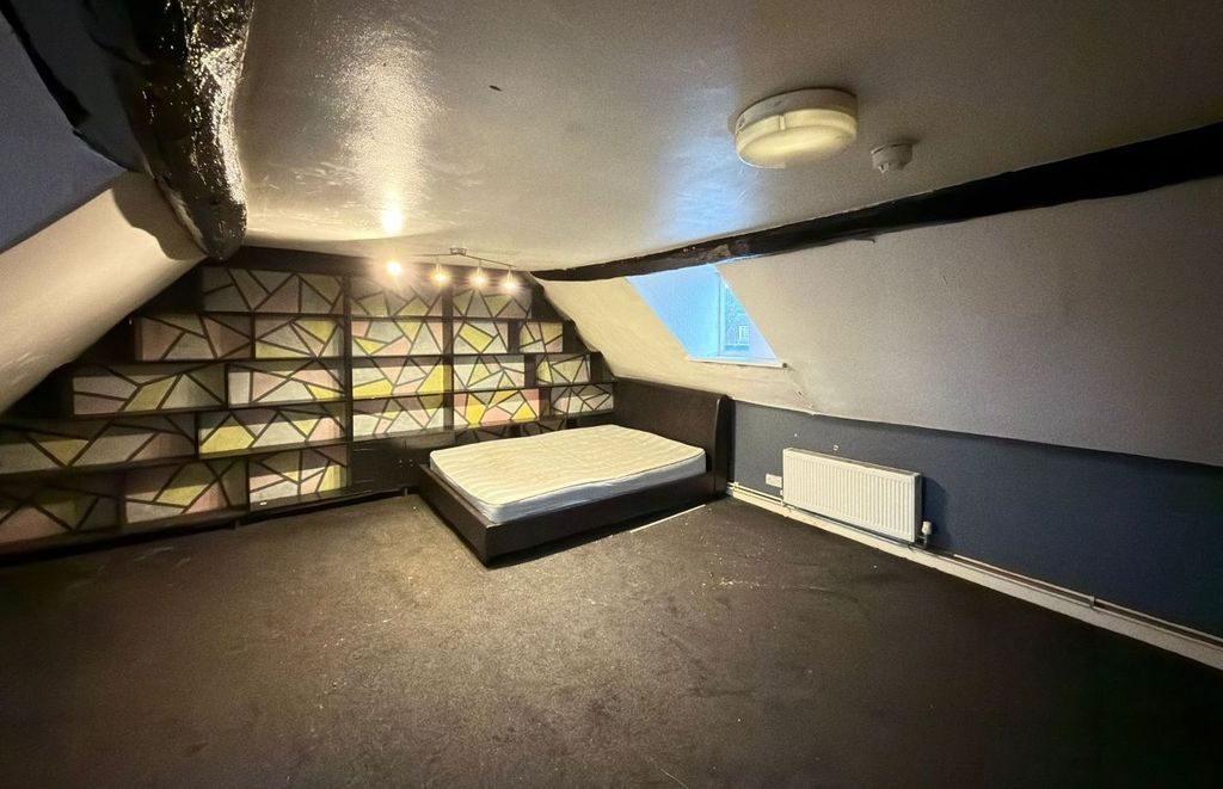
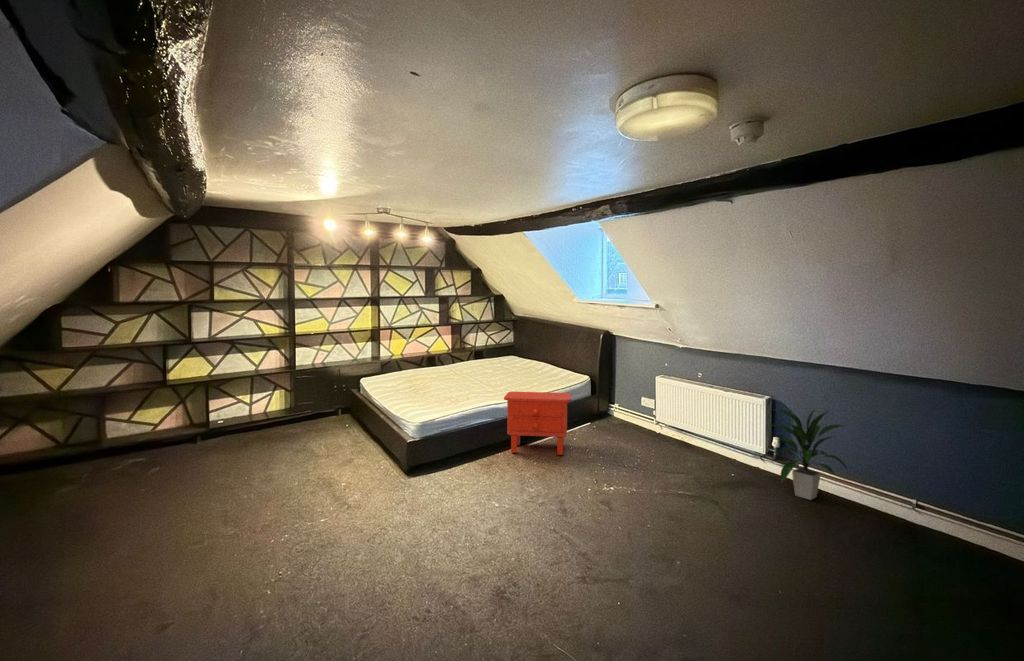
+ indoor plant (803, 450)
+ nightstand (538, 422)
